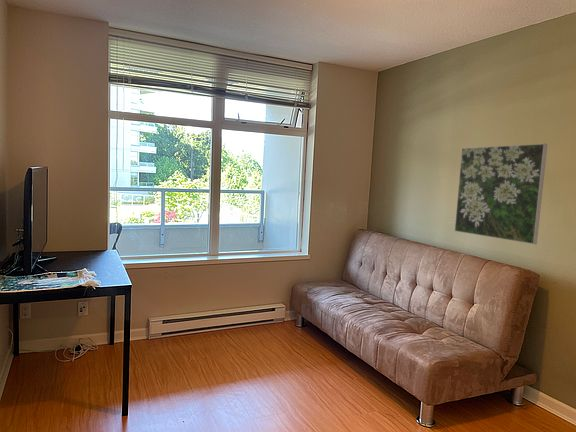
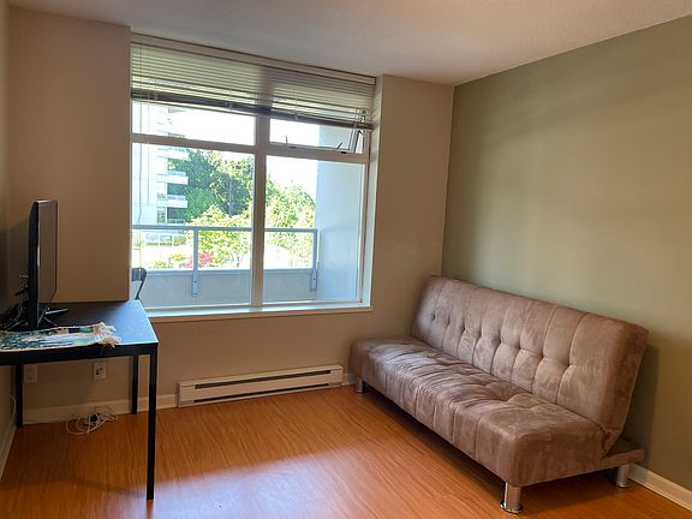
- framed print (496, 192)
